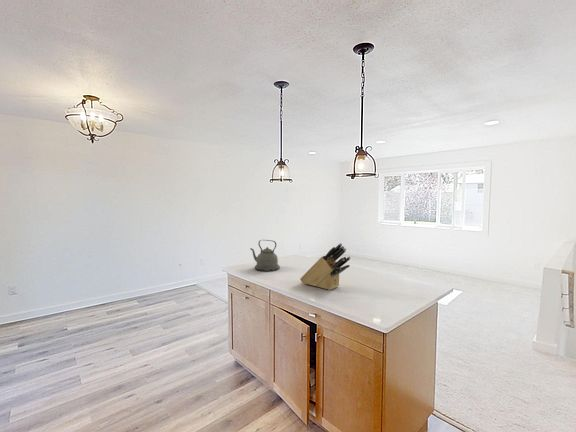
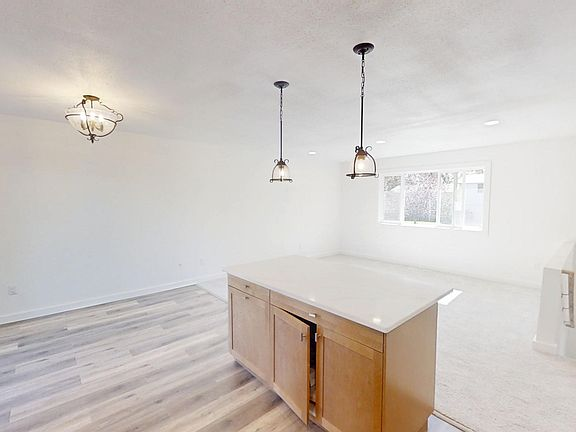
- knife block (324, 264)
- kettle (265, 254)
